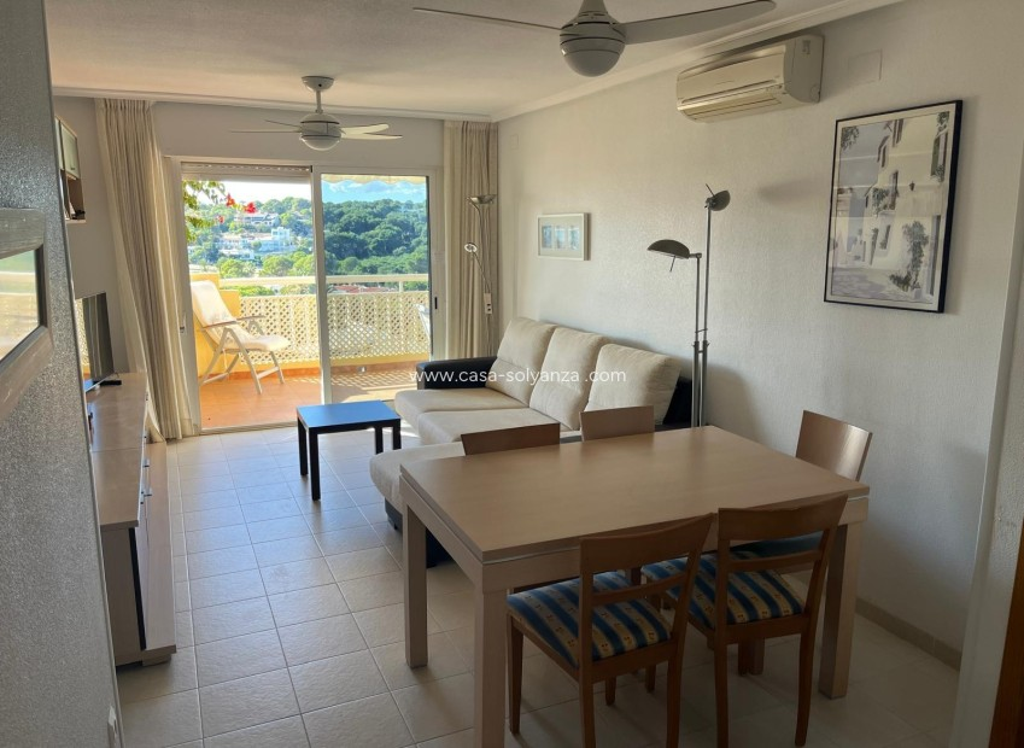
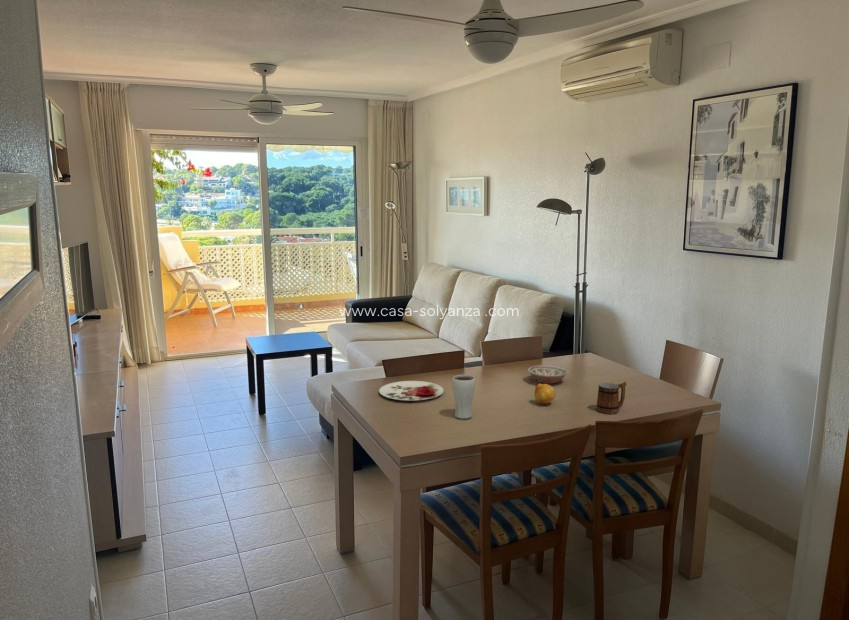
+ fruit (544, 393)
+ drinking glass (463, 397)
+ mug (612, 396)
+ bowl (547, 375)
+ plate (411, 389)
